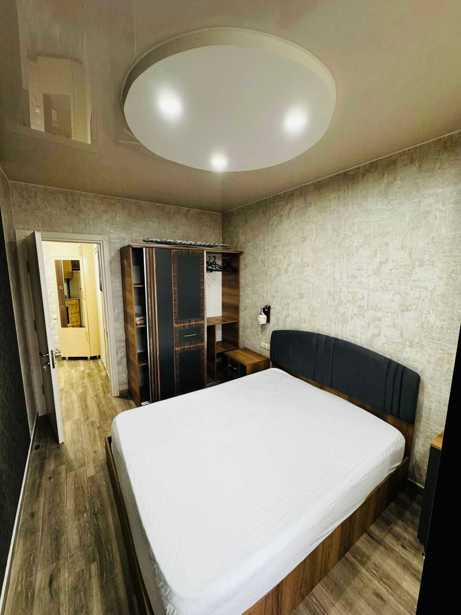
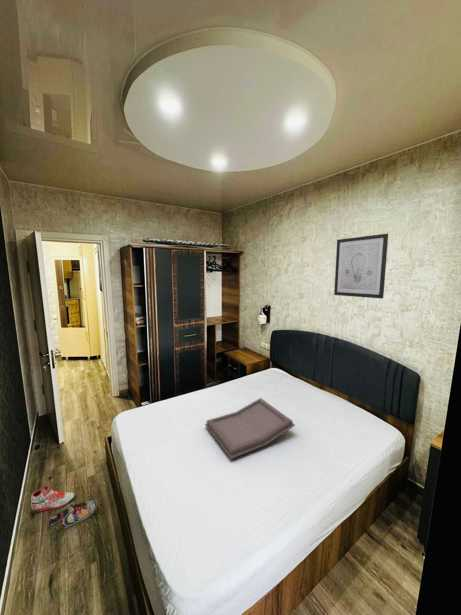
+ wall art (358, 267)
+ shoe (74, 512)
+ serving tray (248, 424)
+ sneaker (53, 495)
